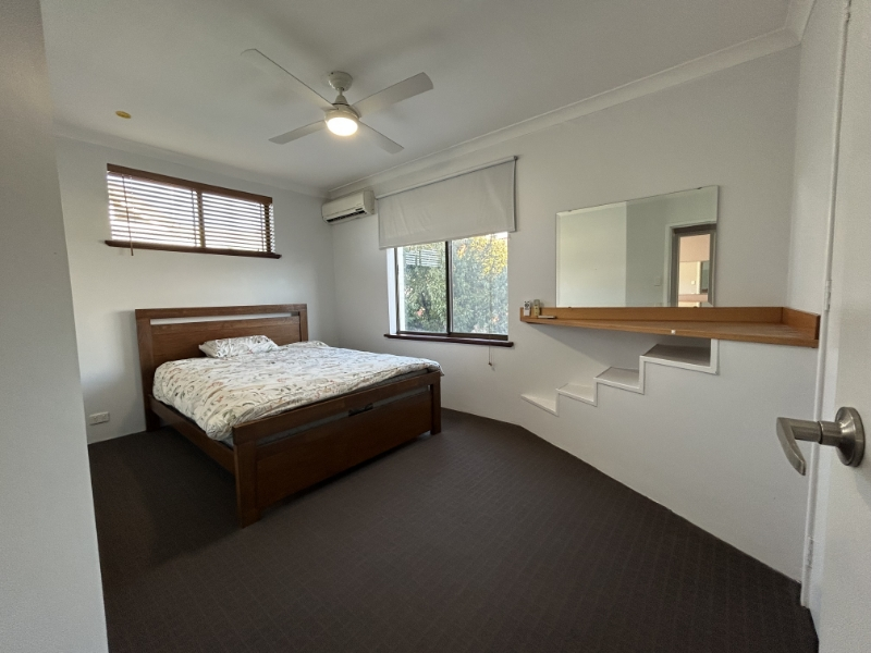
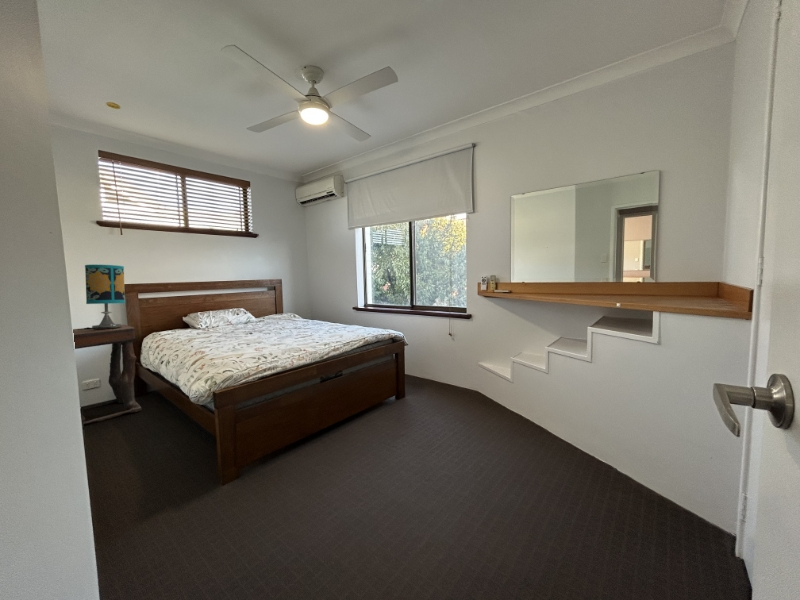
+ table lamp (102, 297)
+ side table (109, 372)
